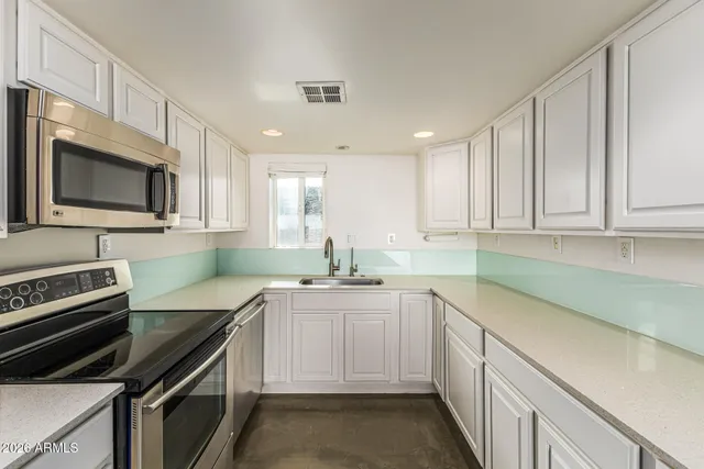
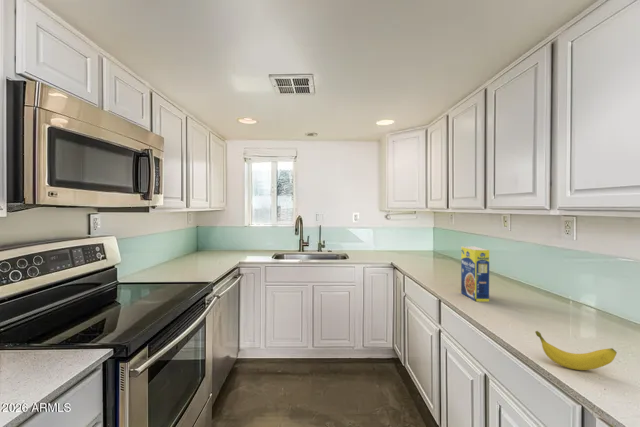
+ legume (474, 272)
+ banana (573, 353)
